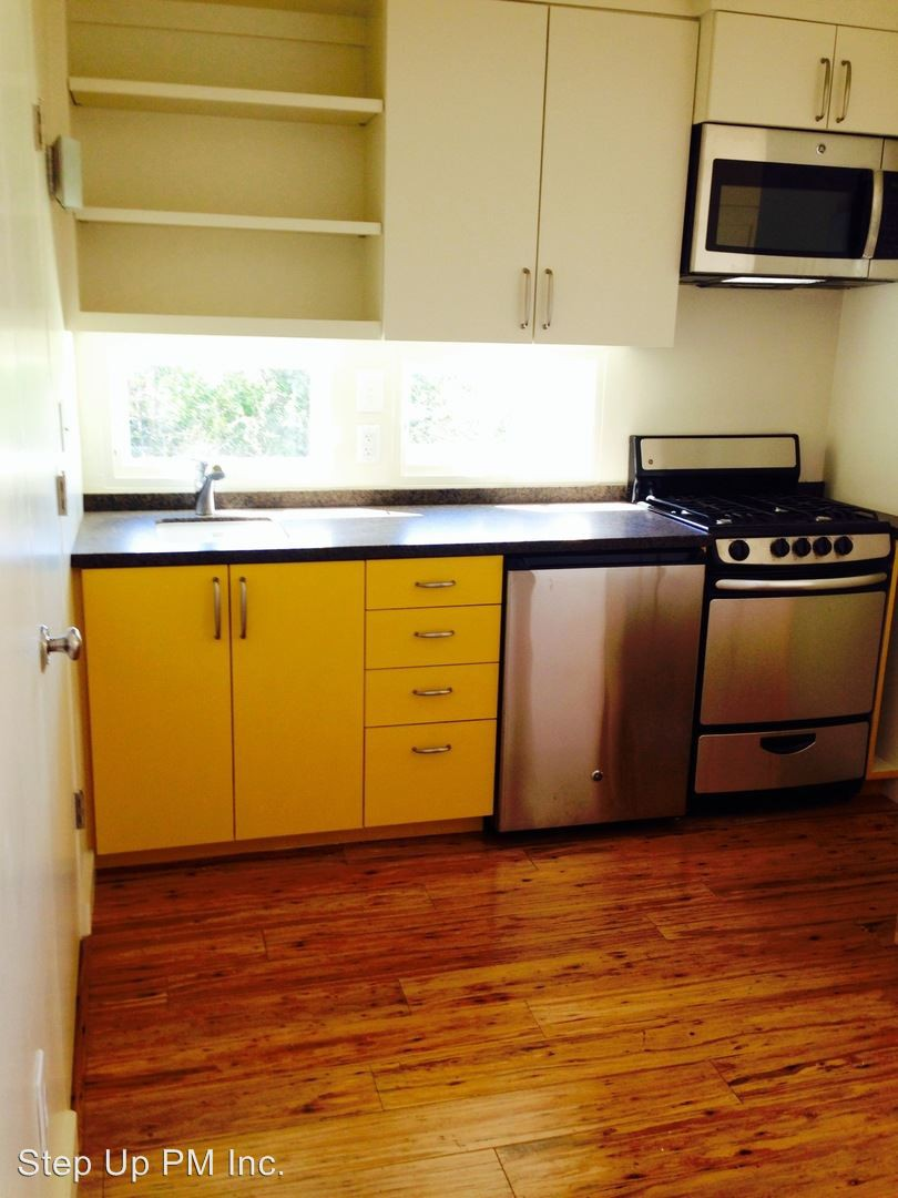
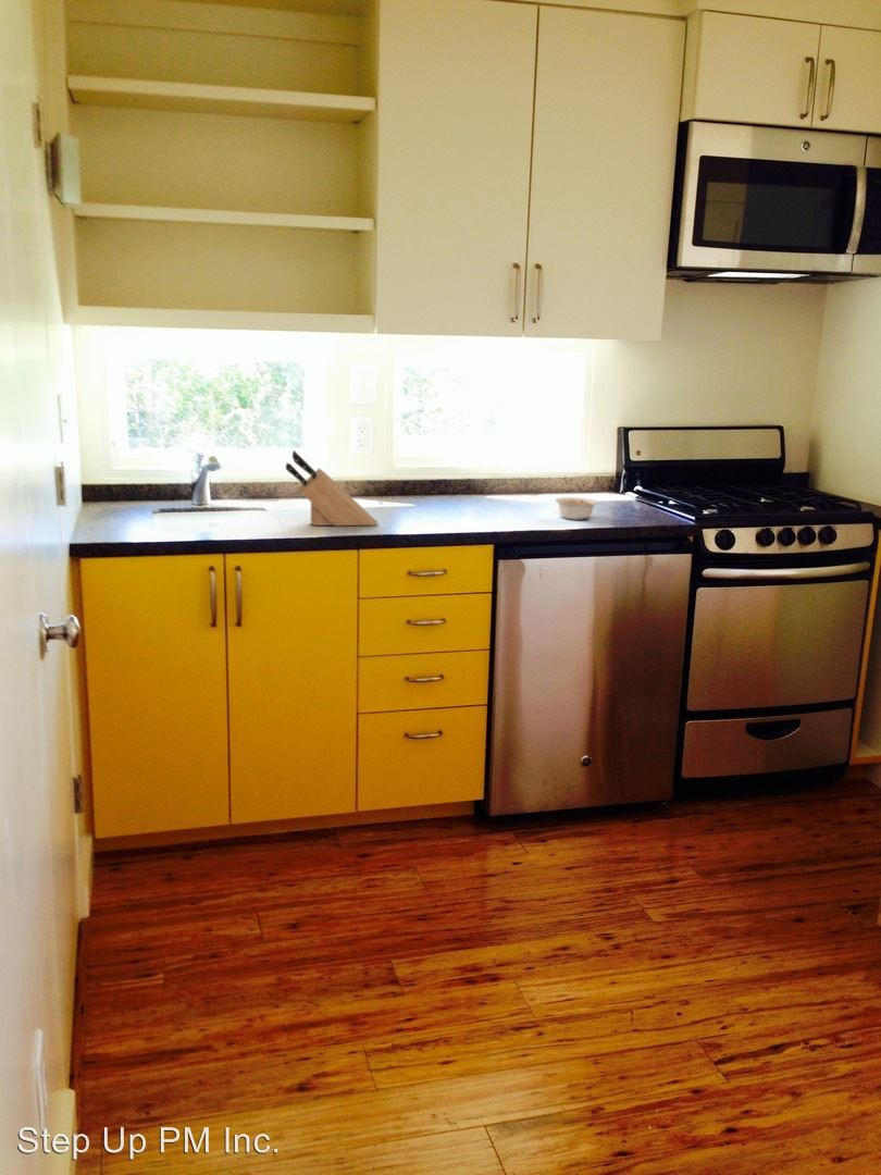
+ knife block (331, 487)
+ legume (576, 507)
